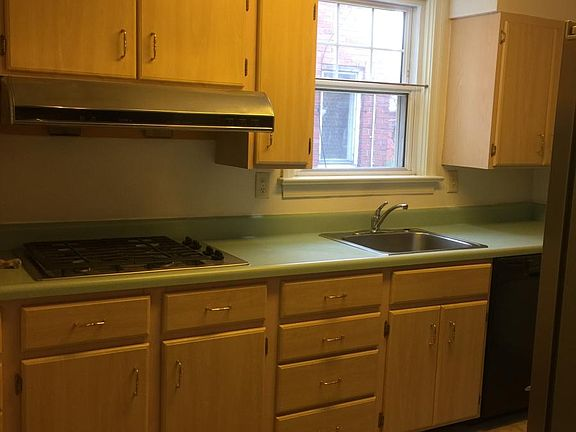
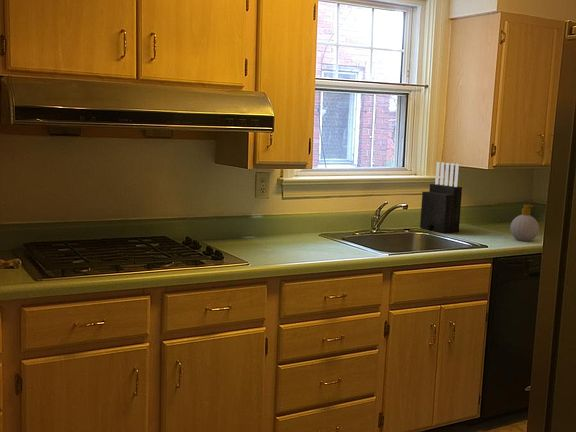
+ knife block (439, 196)
+ soap bottle (525, 222)
